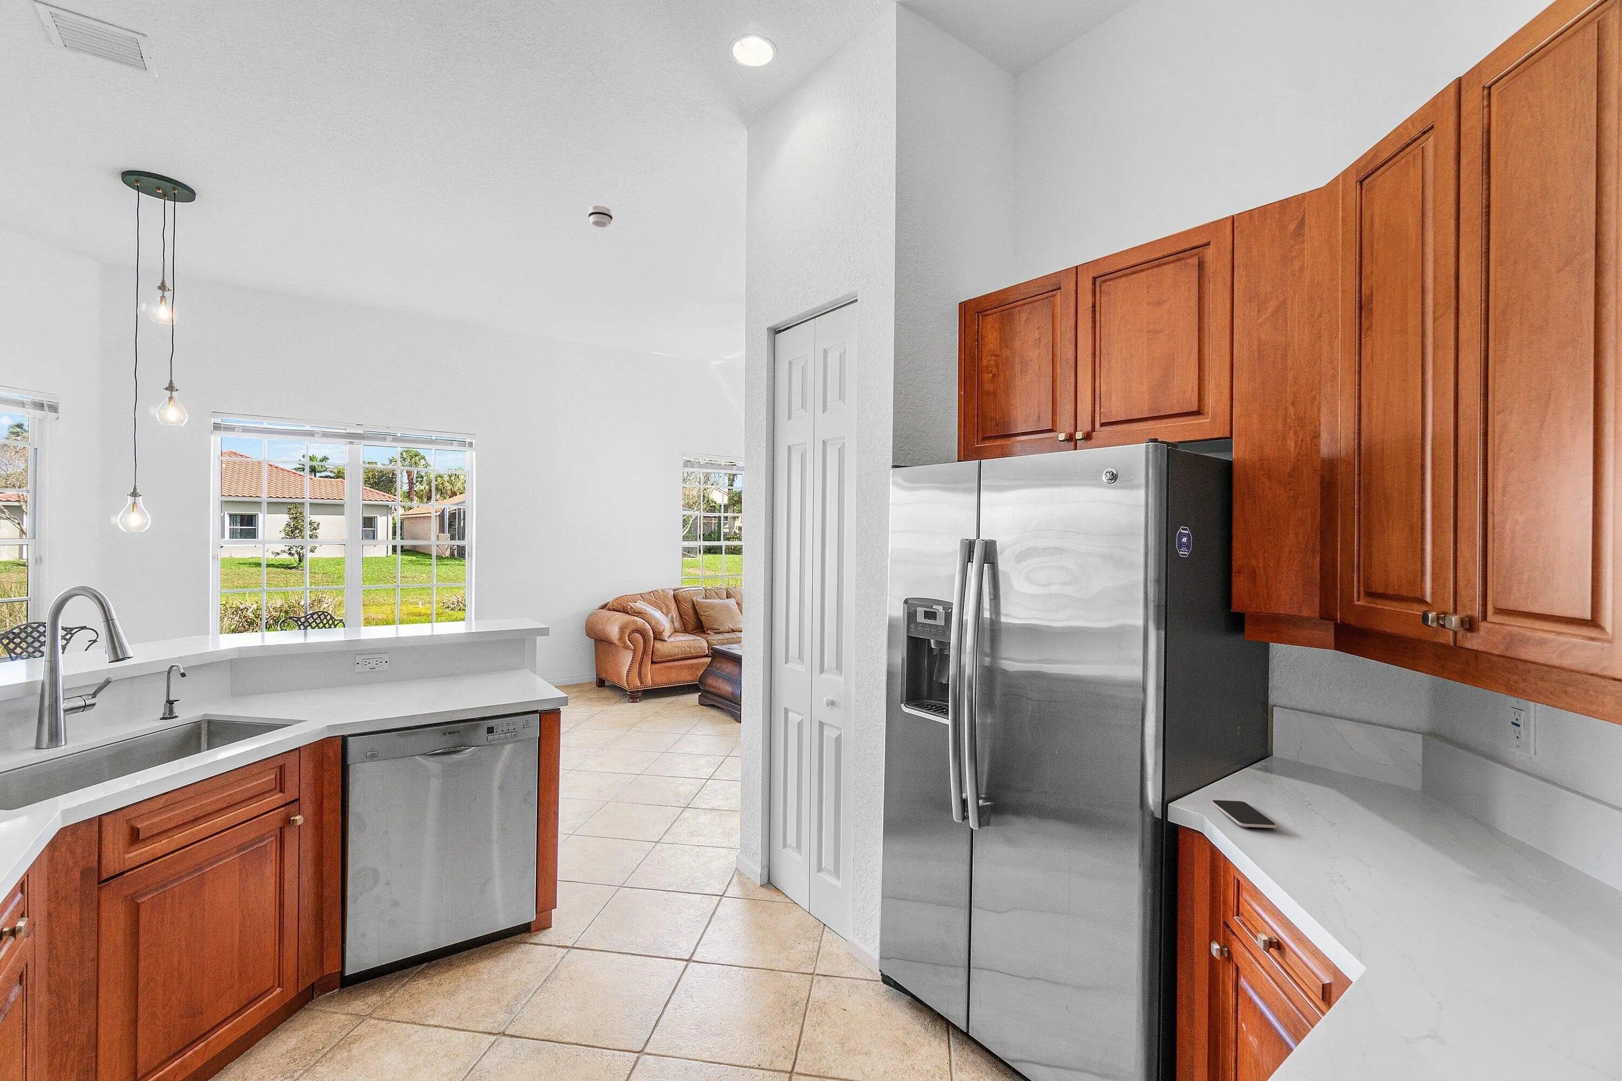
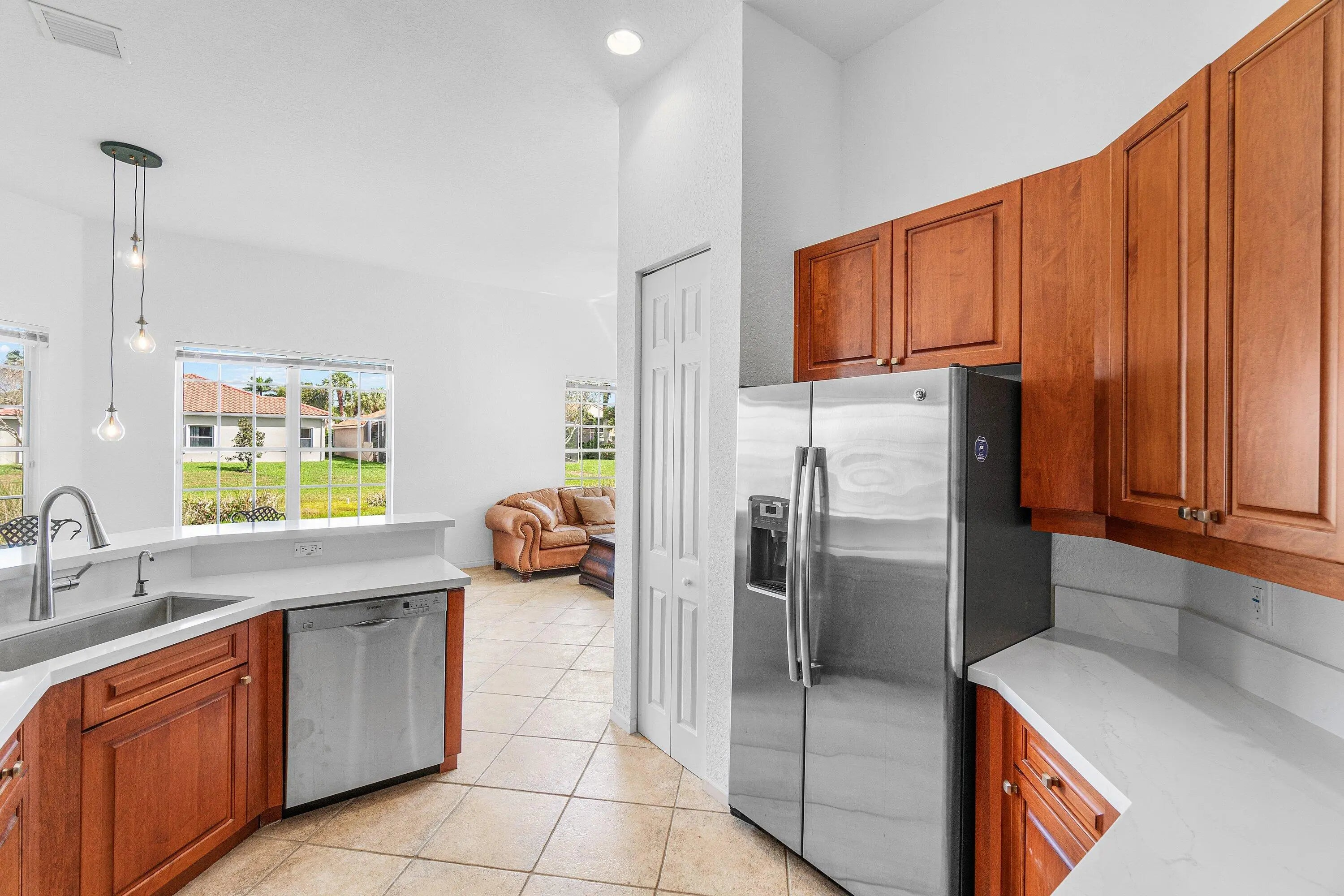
- smoke detector (600, 217)
- smartphone (1243, 813)
